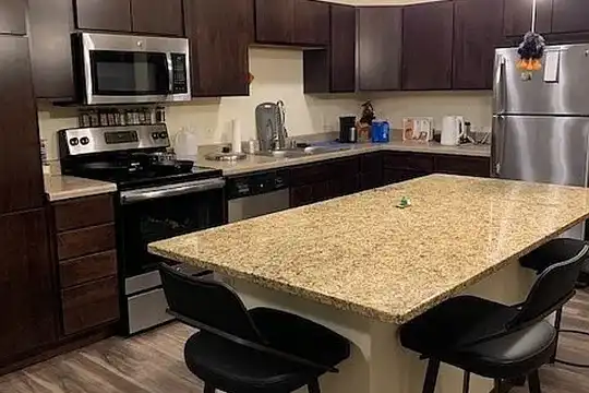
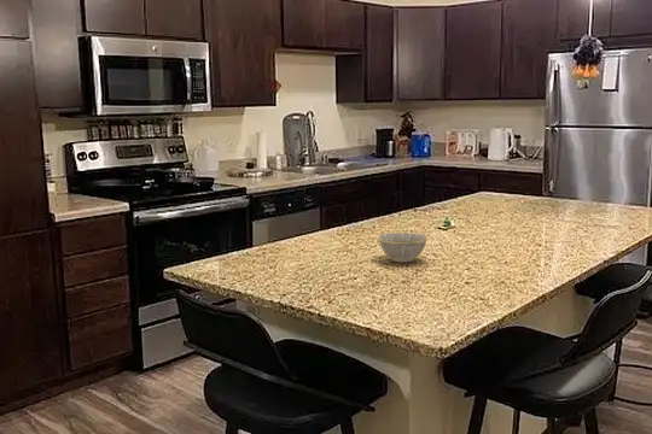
+ bowl (402, 248)
